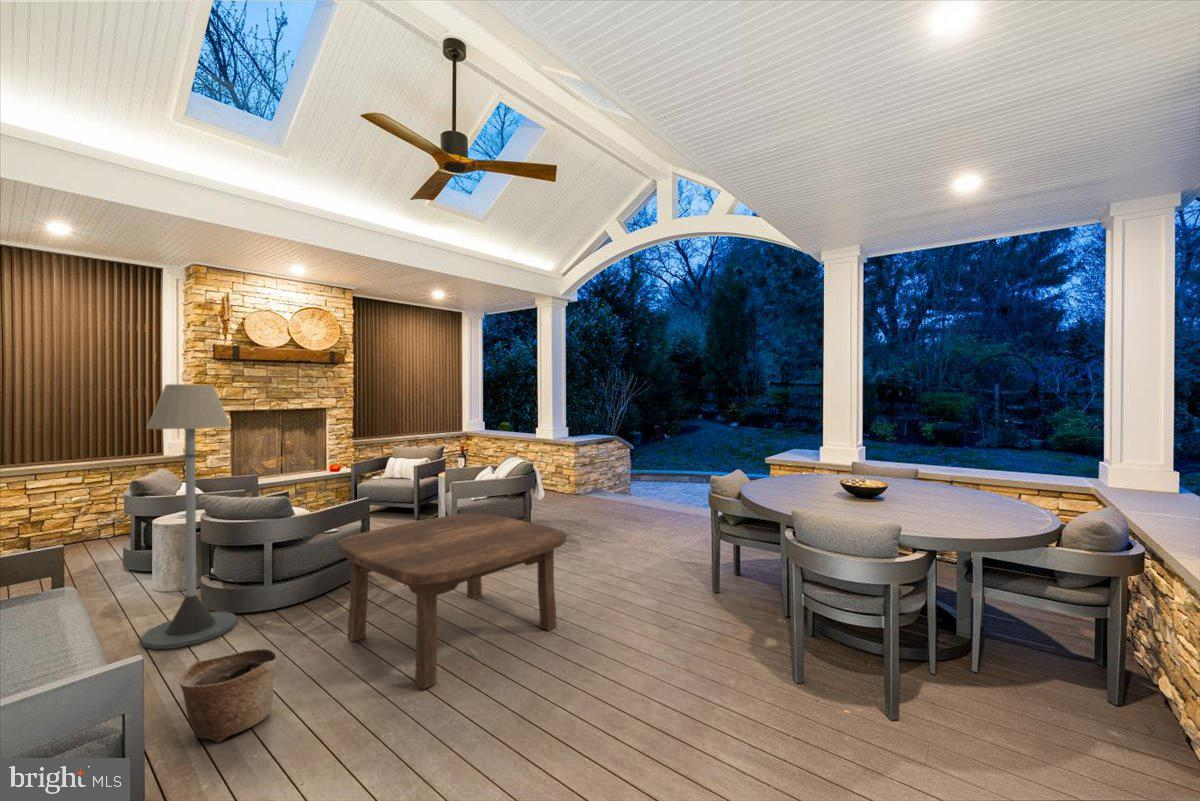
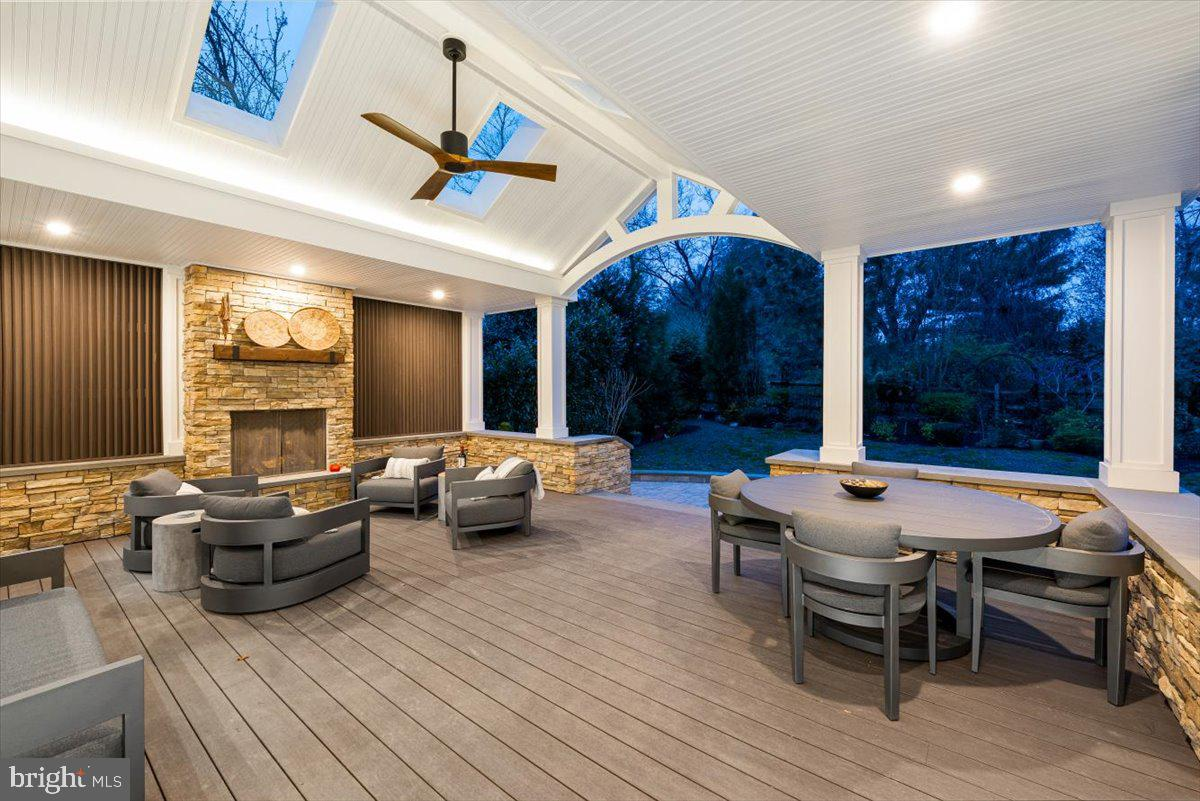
- basket (230, 690)
- coffee table (454, 584)
- floor lamp (190, 508)
